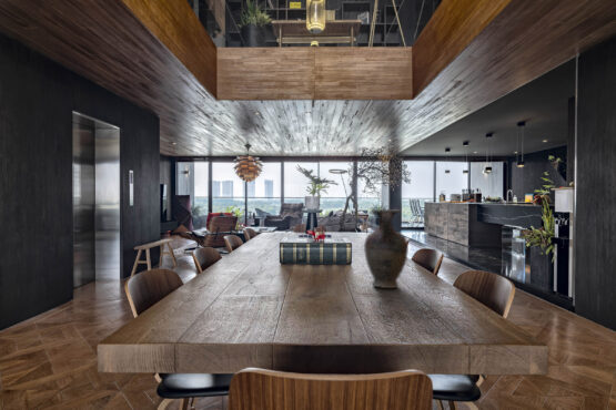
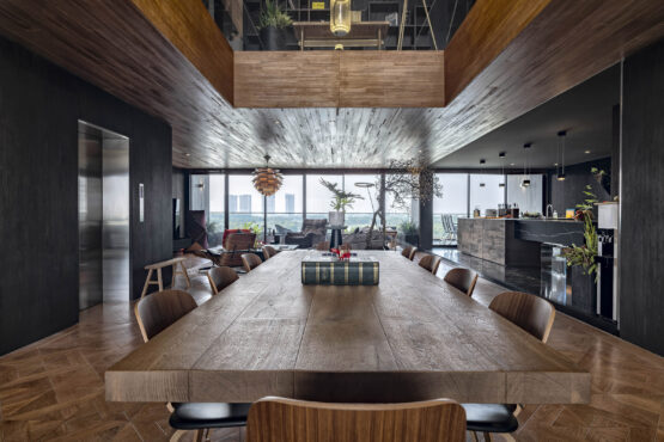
- vase (385, 247)
